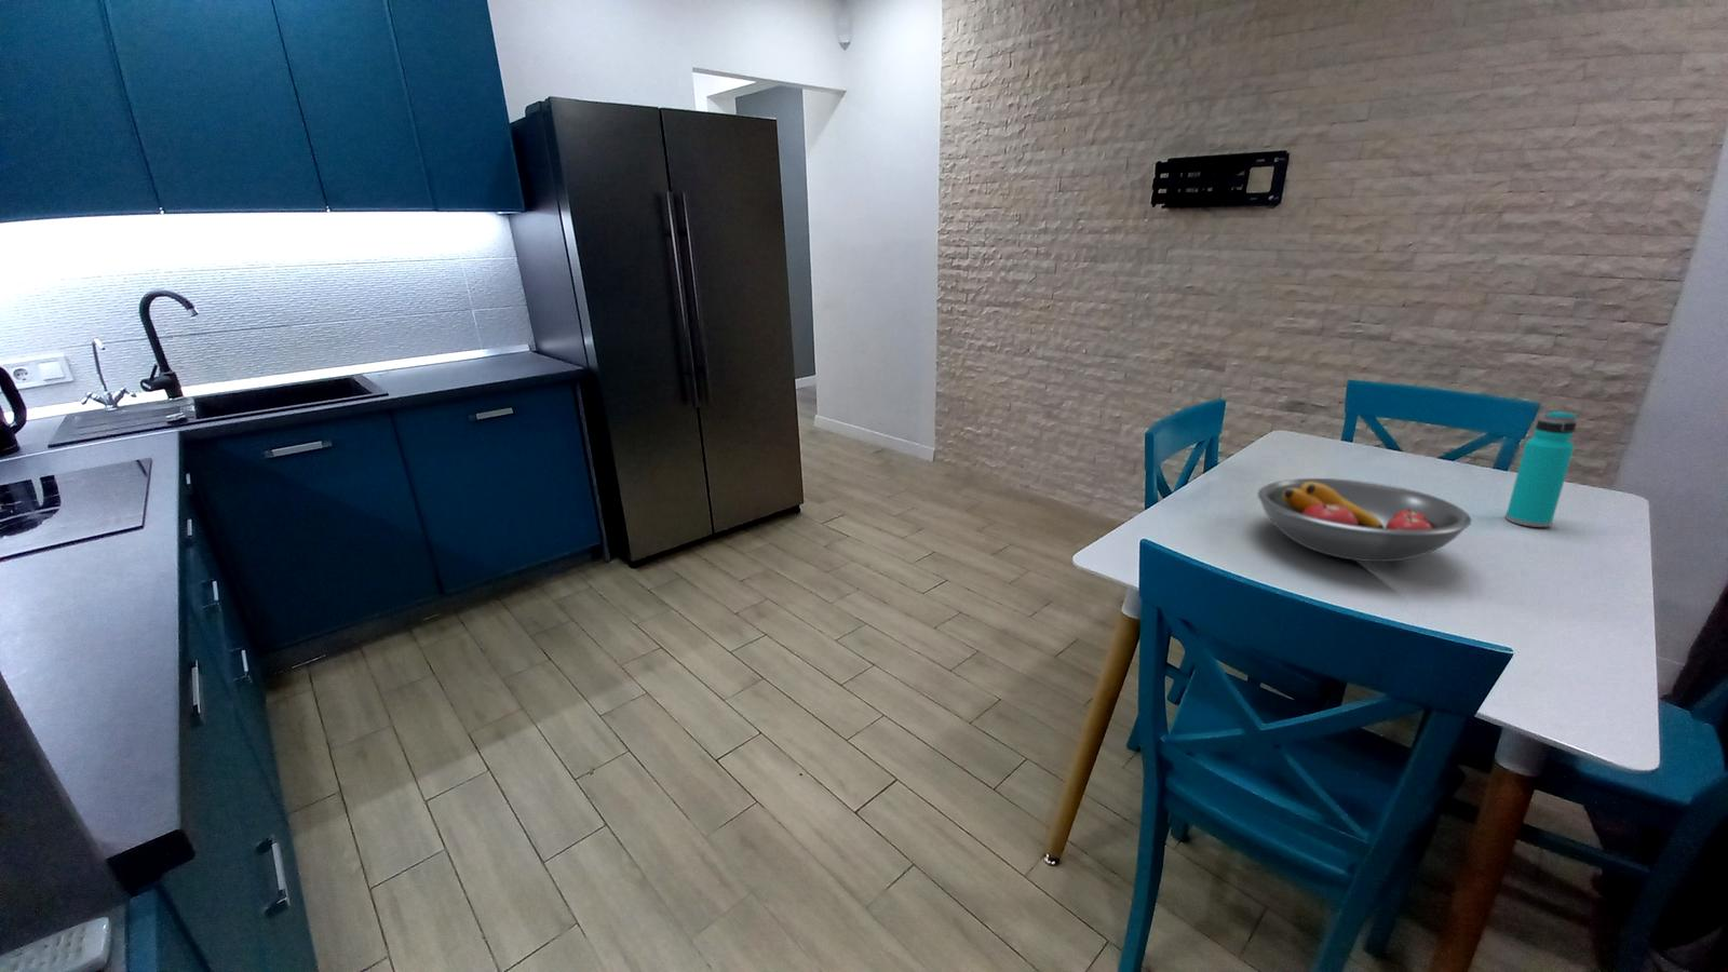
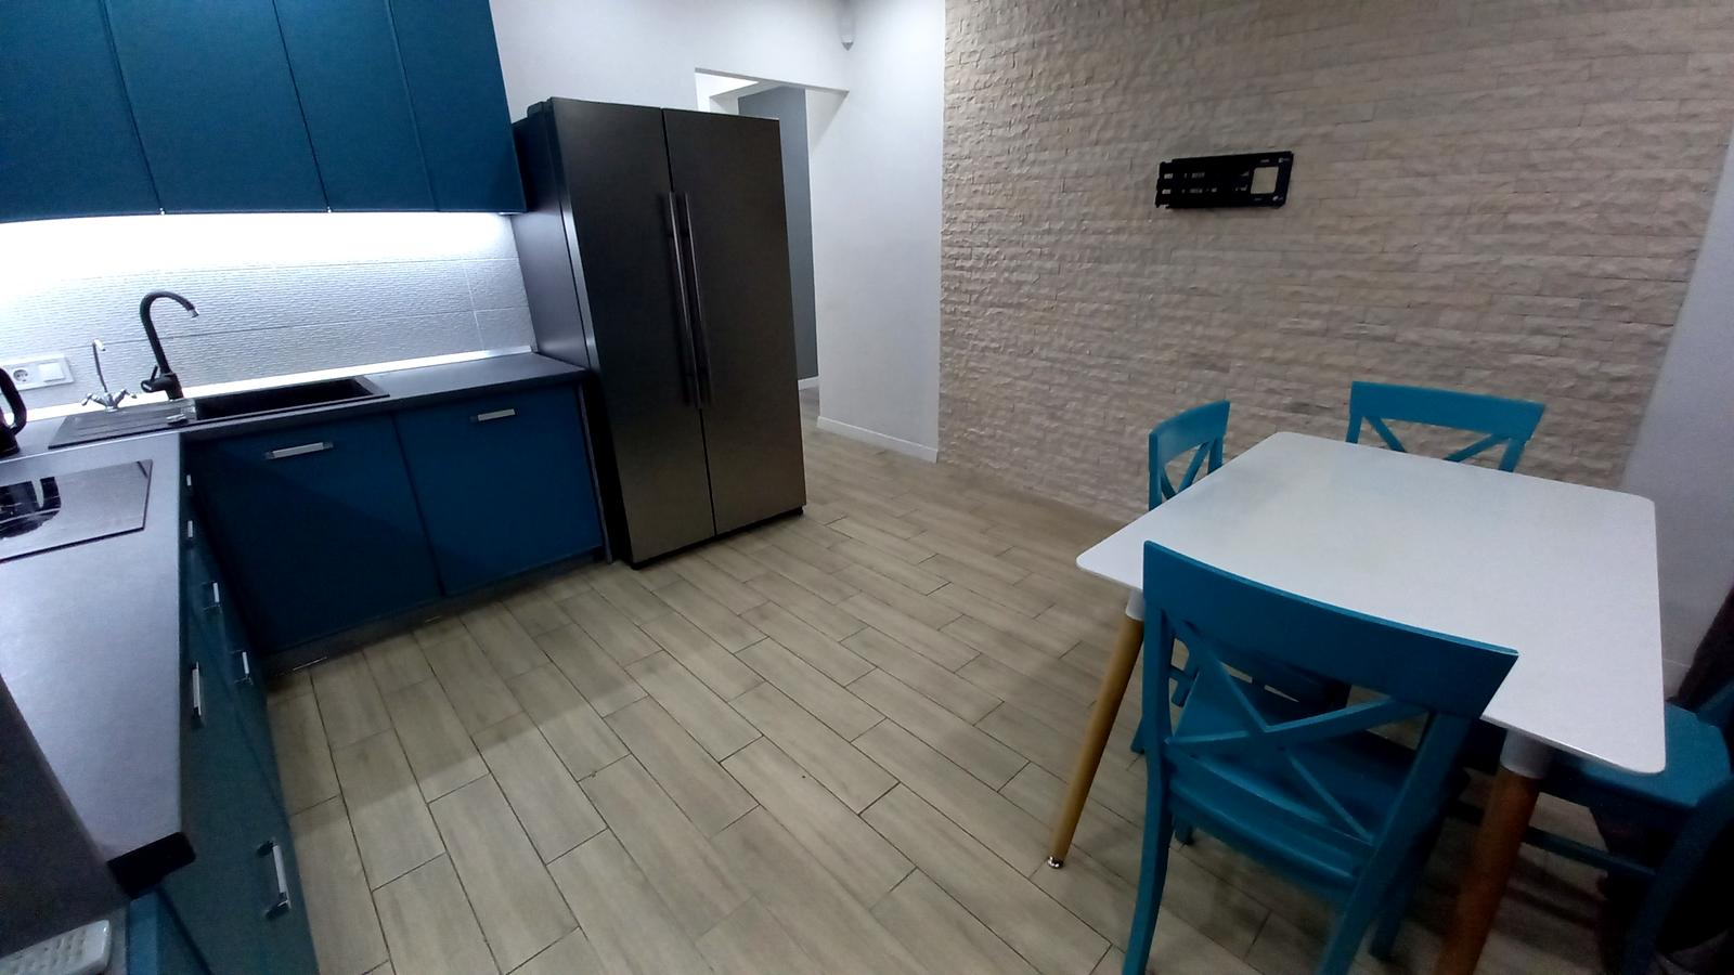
- fruit bowl (1353, 519)
- water bottle (1542, 468)
